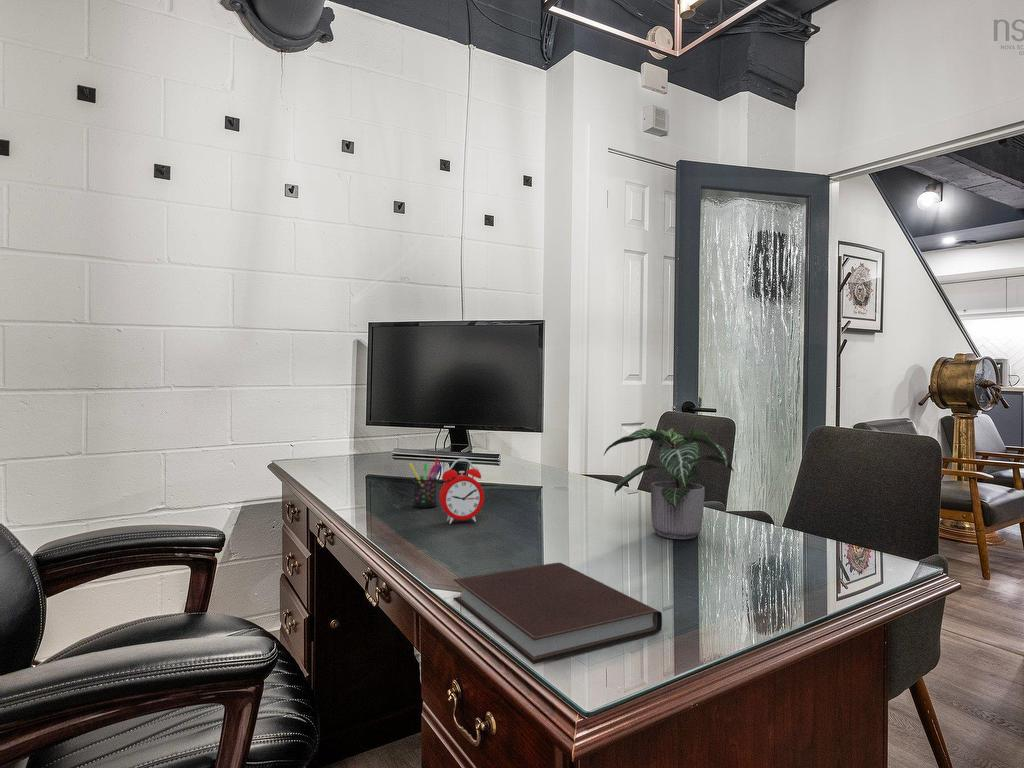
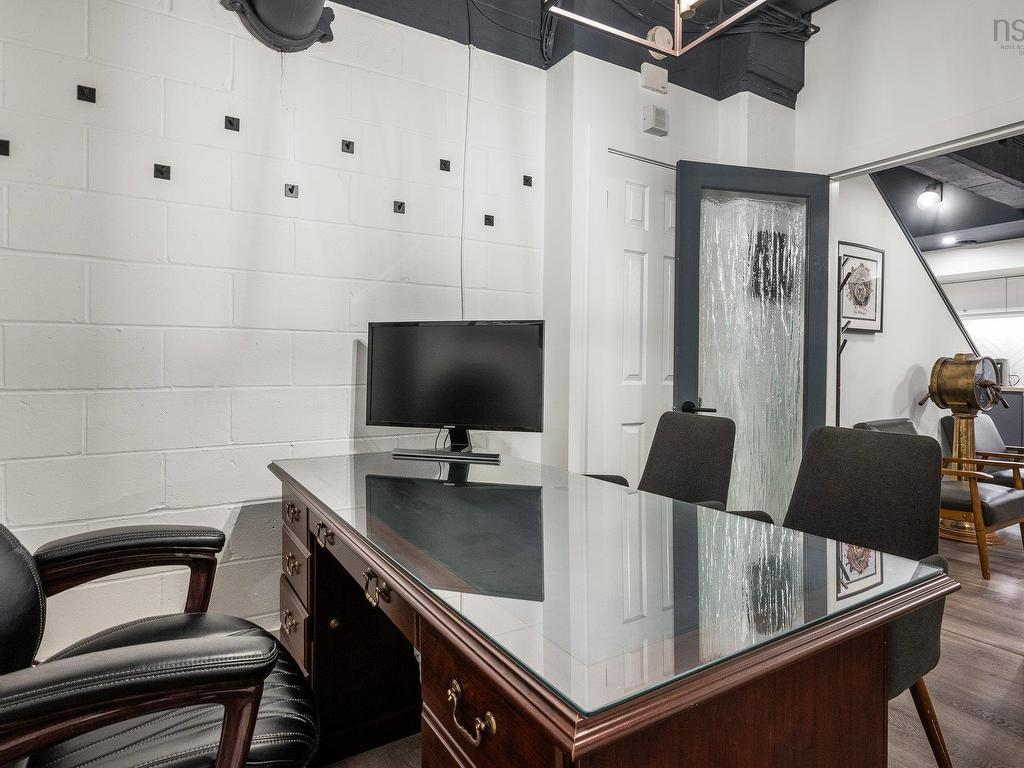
- potted plant (673, 481)
- alarm clock (461, 490)
- pen holder (426, 481)
- notebook (550, 603)
